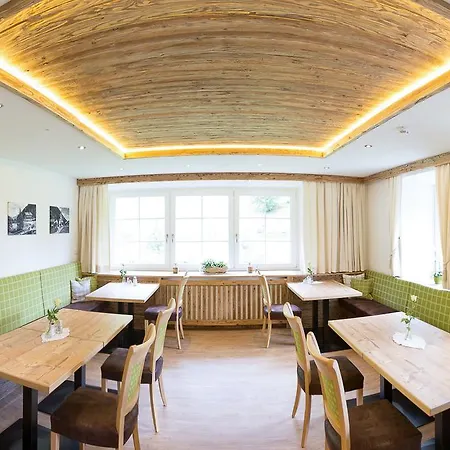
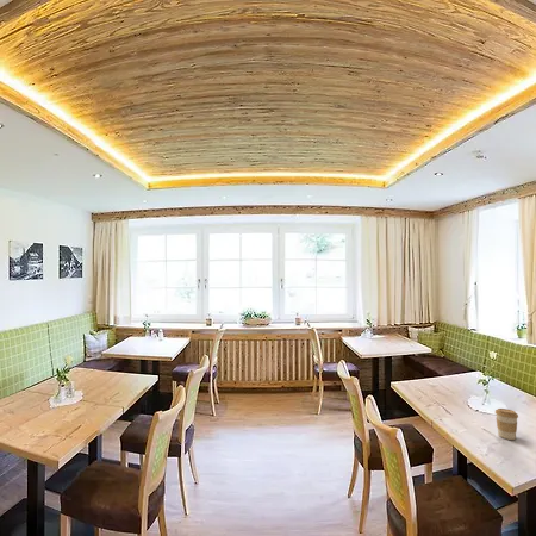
+ coffee cup (506, 422)
